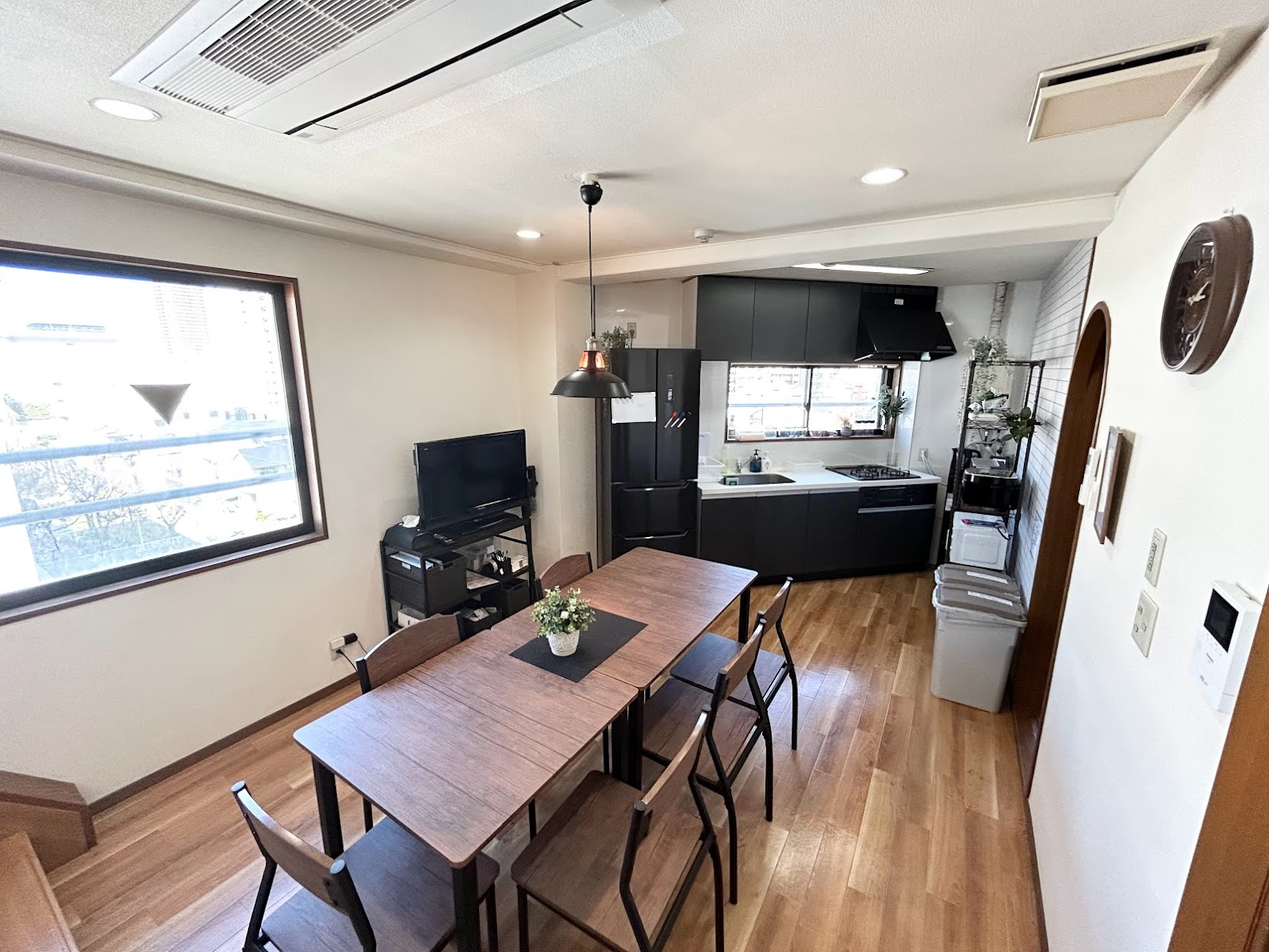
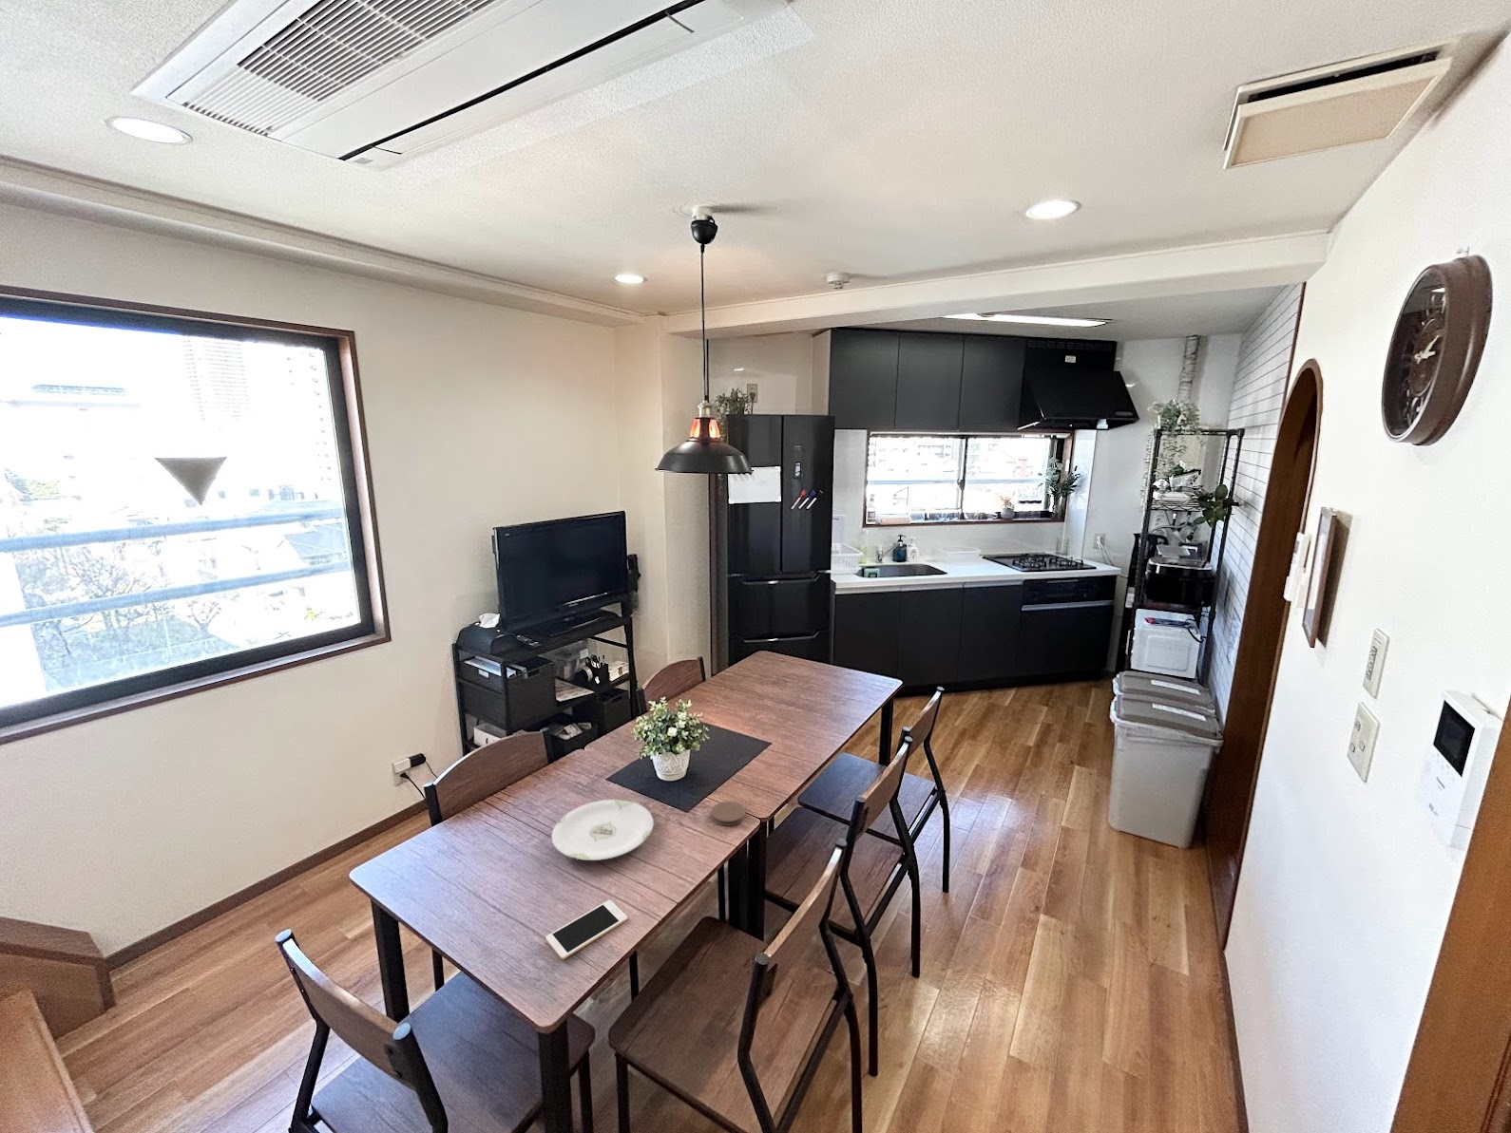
+ coaster (728, 813)
+ plate (604, 830)
+ cell phone (587, 928)
